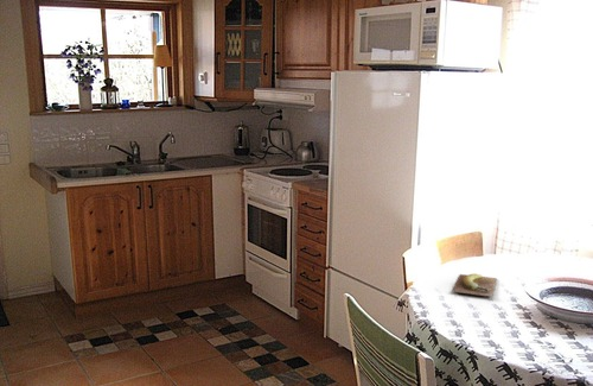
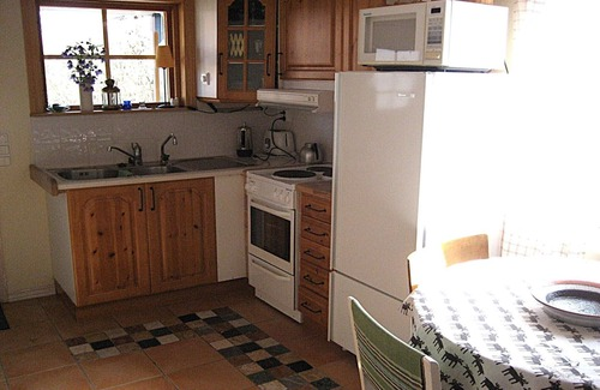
- banana (474, 281)
